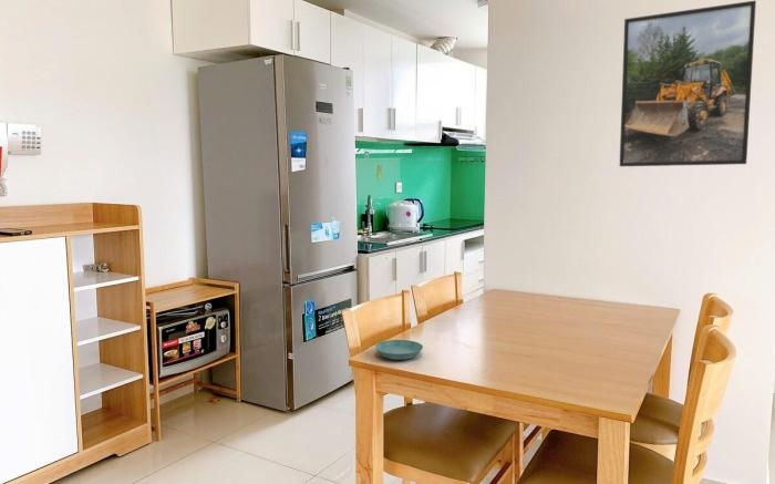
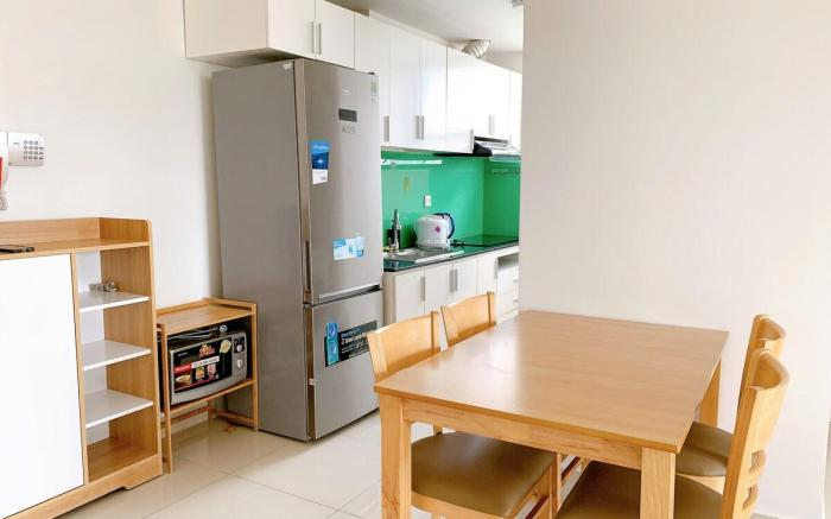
- saucer (399, 350)
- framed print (683, 89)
